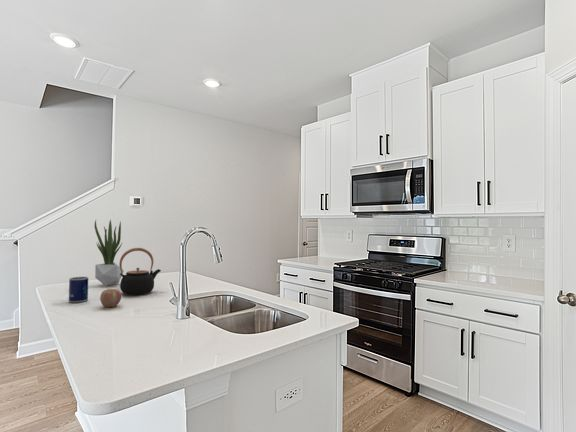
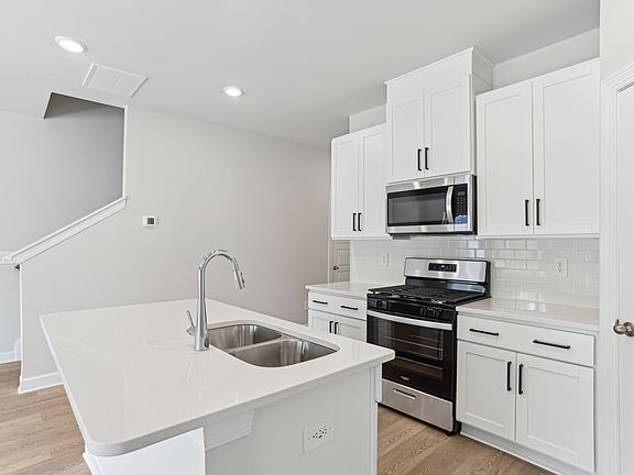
- potted plant (109, 252)
- teapot (140, 270)
- mug (77, 288)
- apple (110, 297)
